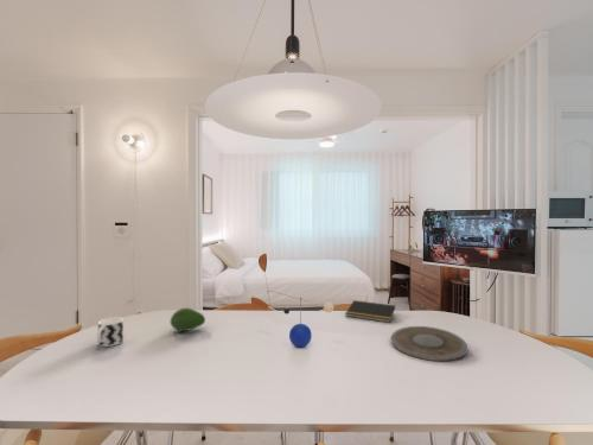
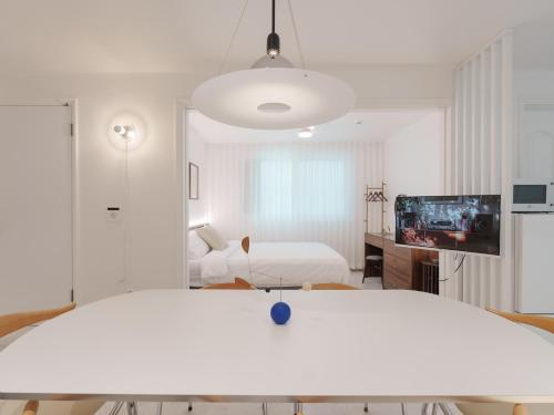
- cup (108, 332)
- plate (427, 341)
- notepad (370, 310)
- fruit (187, 319)
